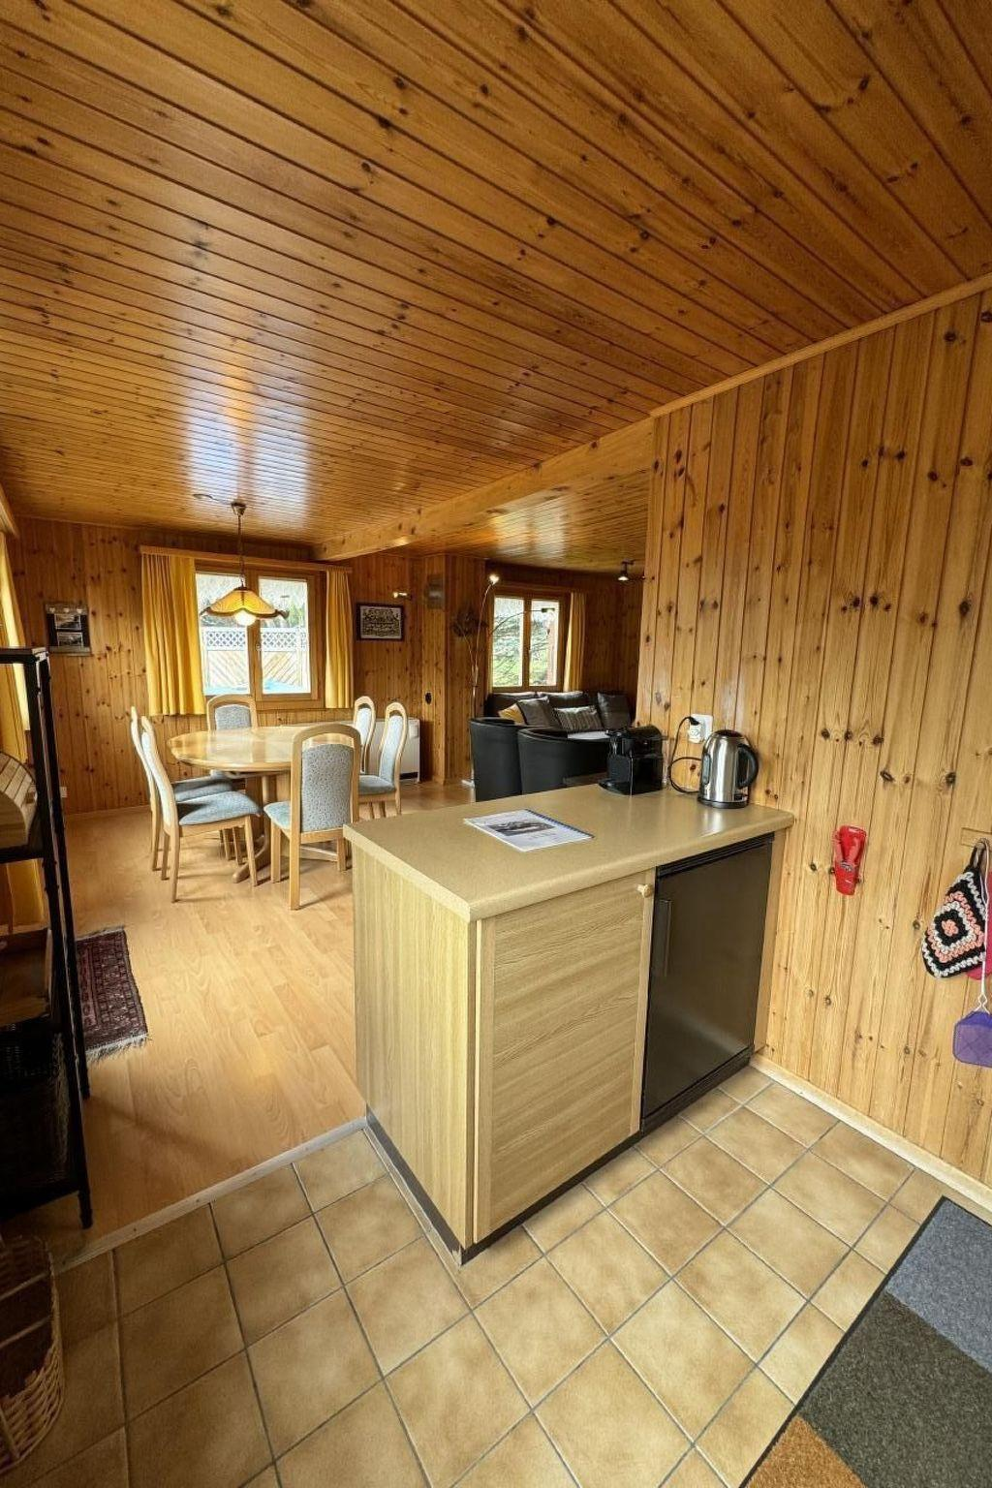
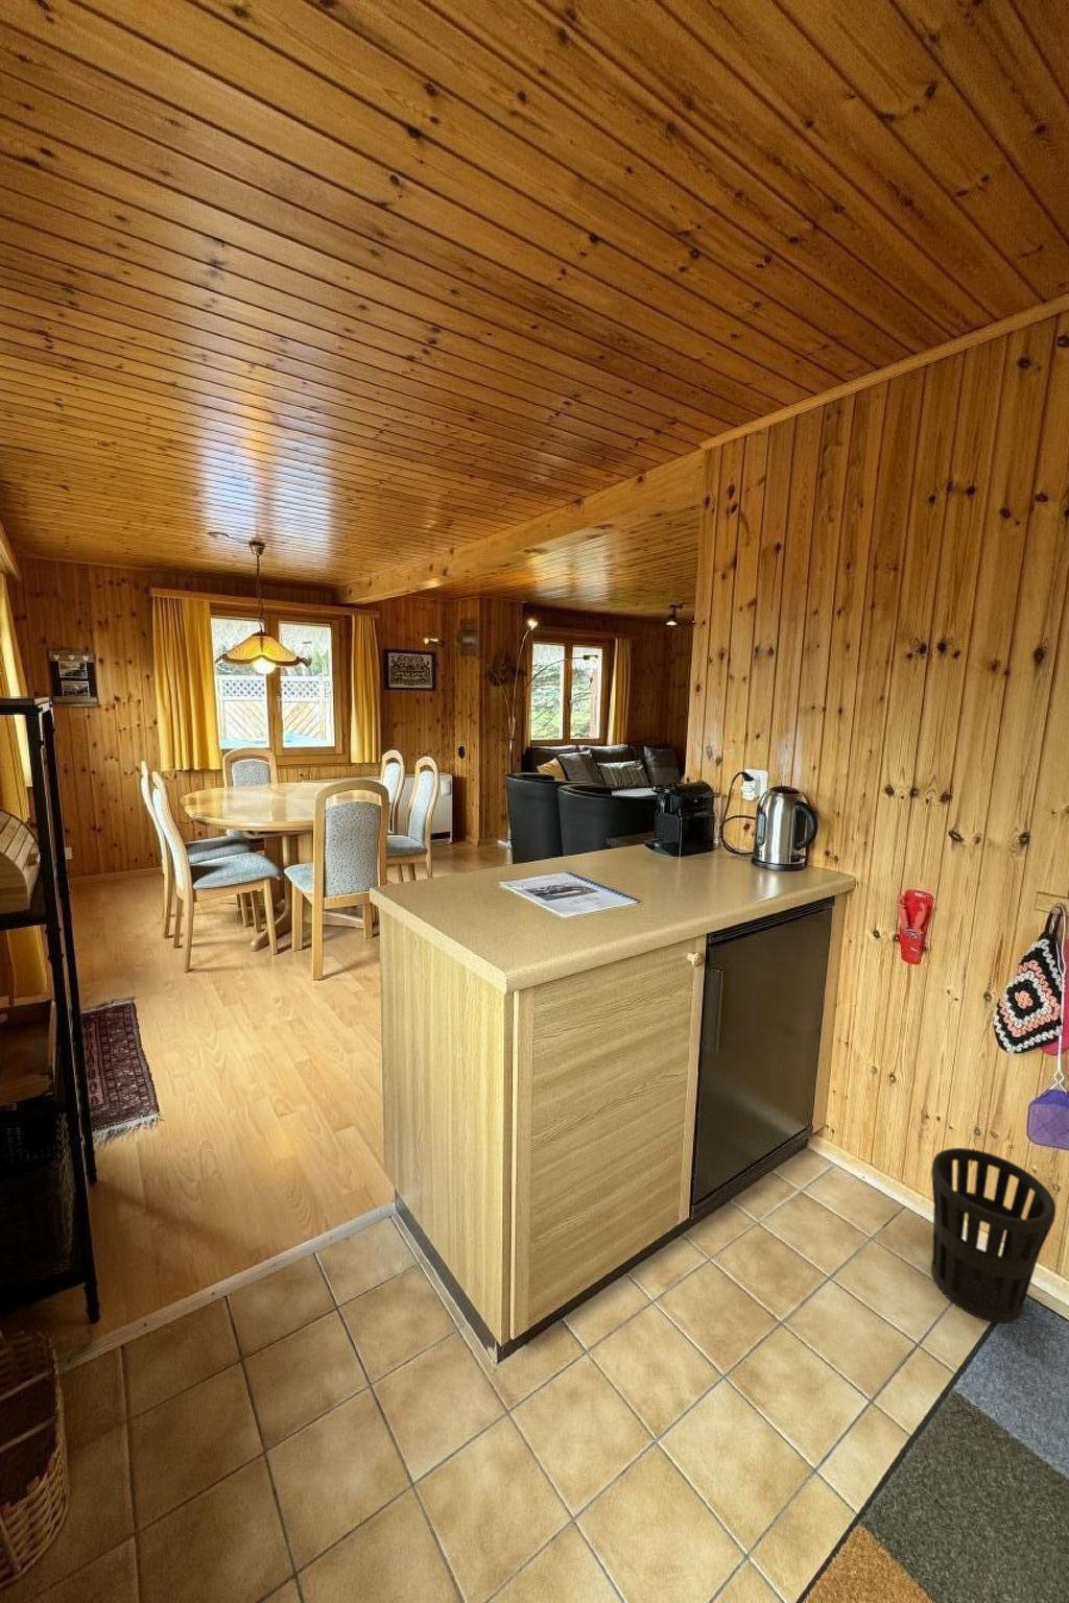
+ wastebasket (988, 1234)
